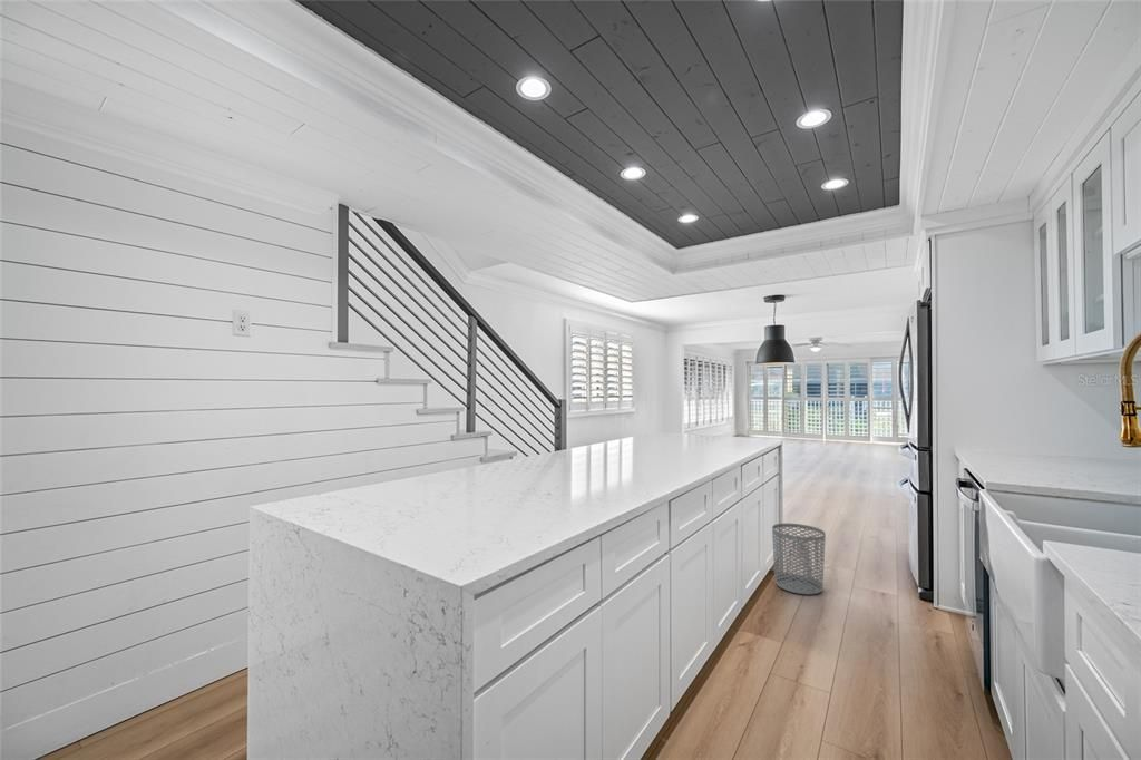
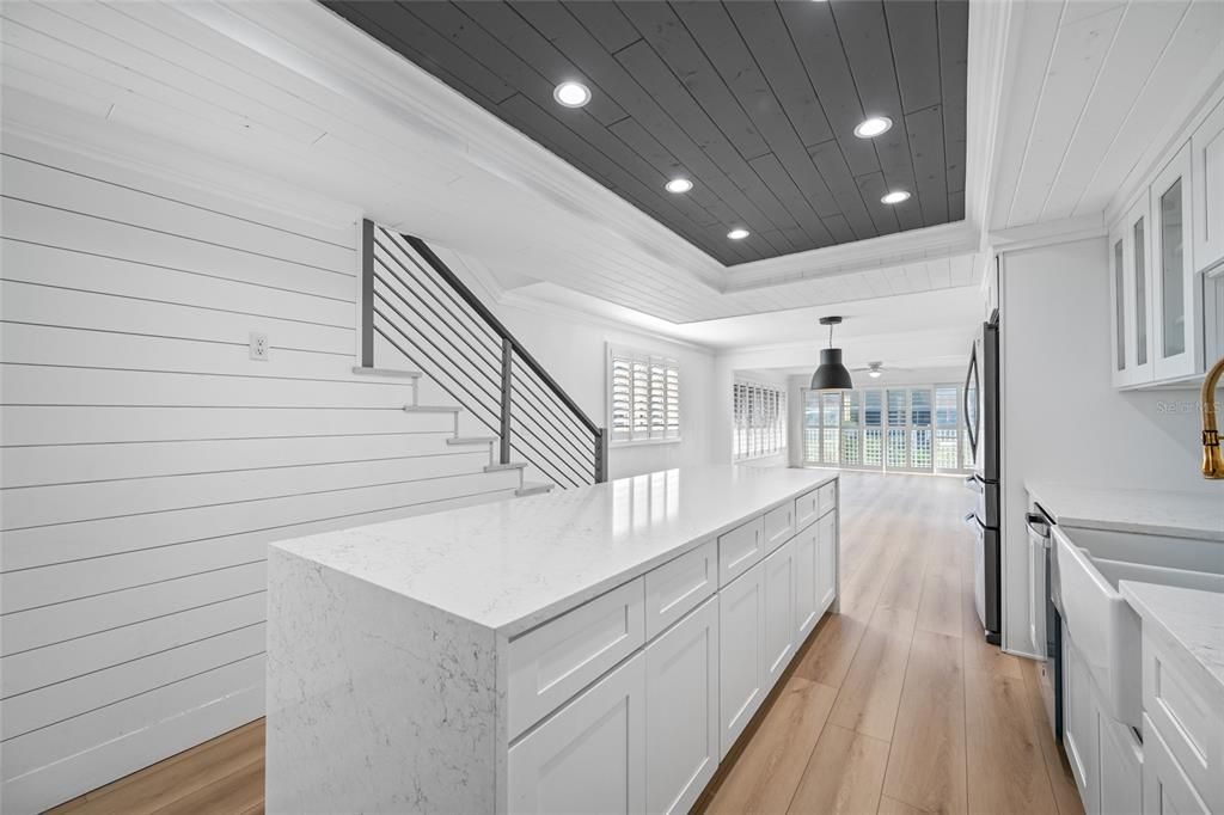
- waste bin (798, 557)
